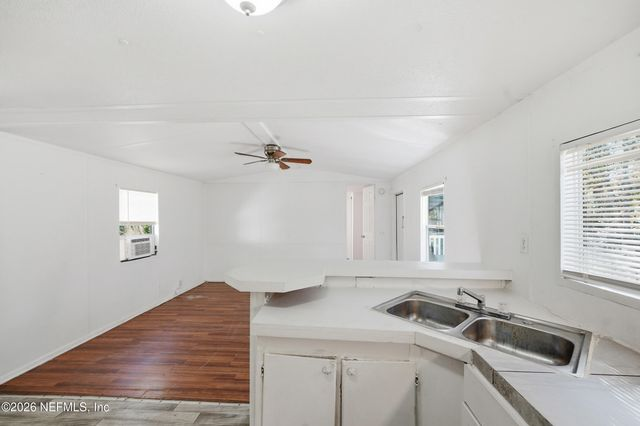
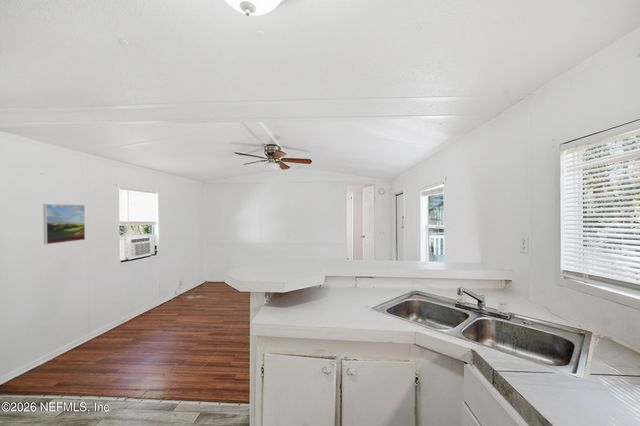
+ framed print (65, 223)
